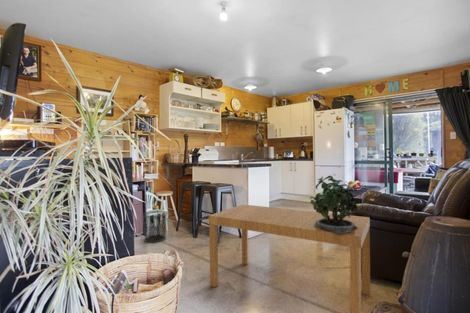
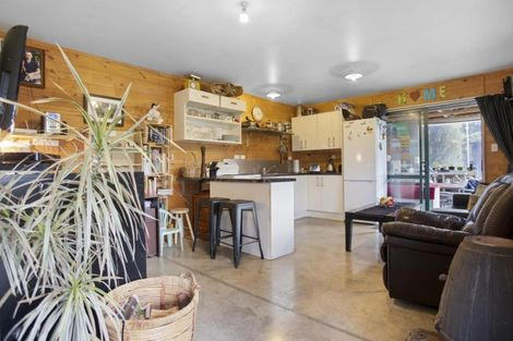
- potted plant (333, 199)
- dining table (287, 236)
- waste bin (154, 226)
